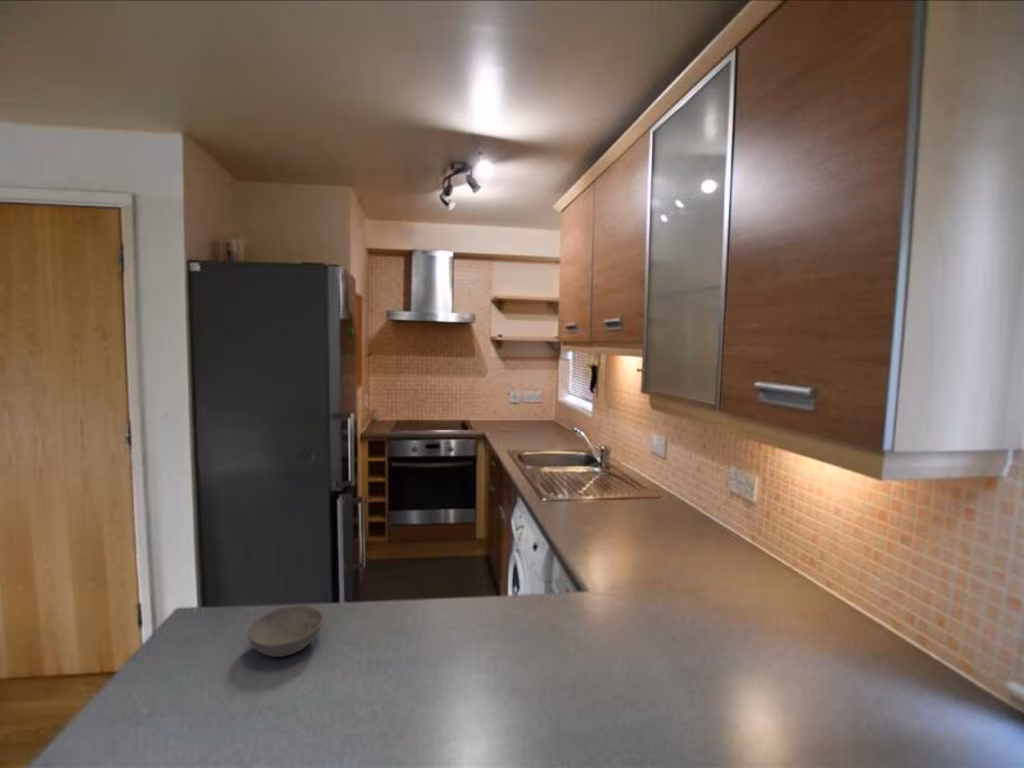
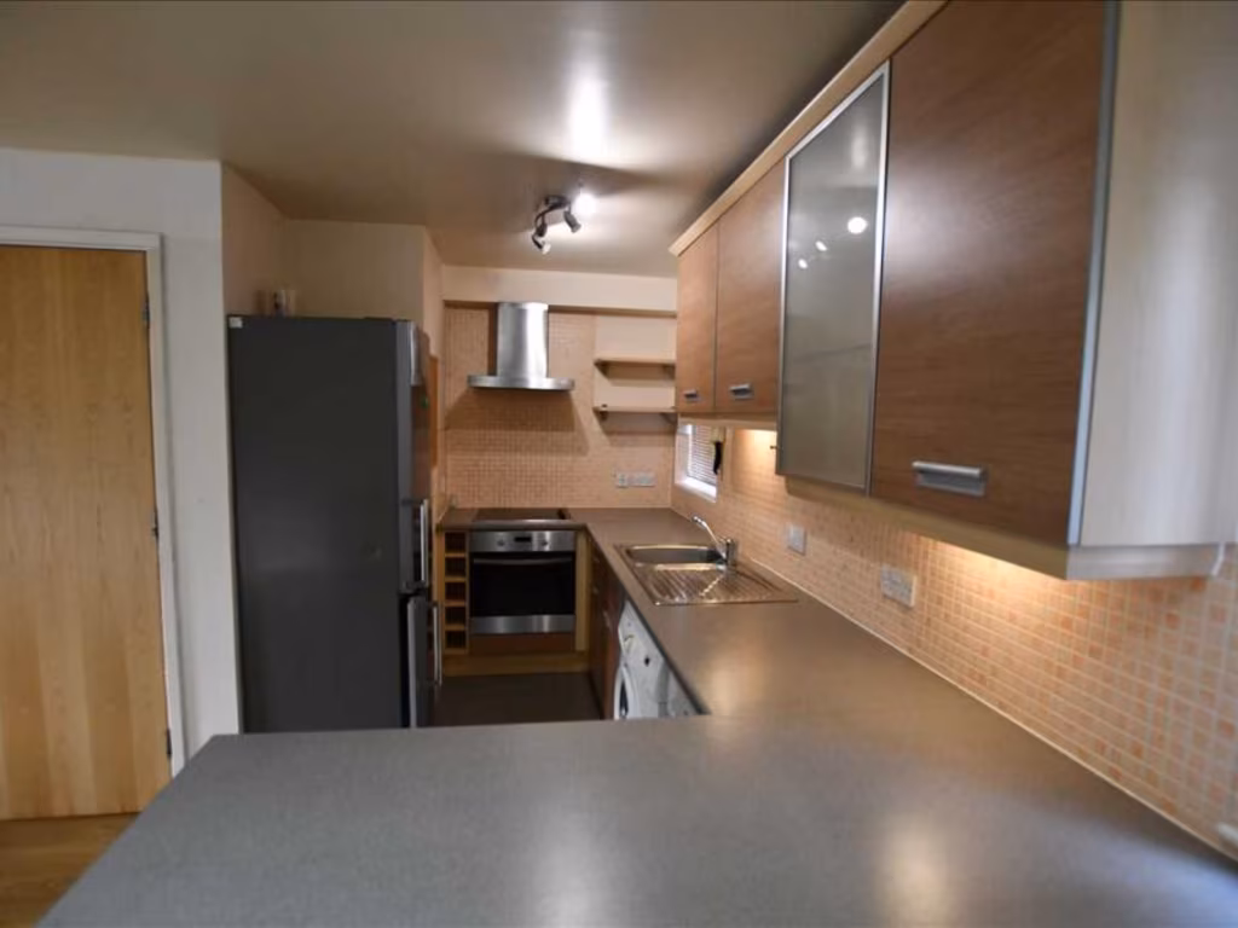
- bowl (286, 634)
